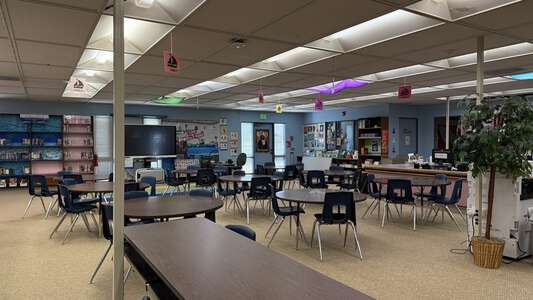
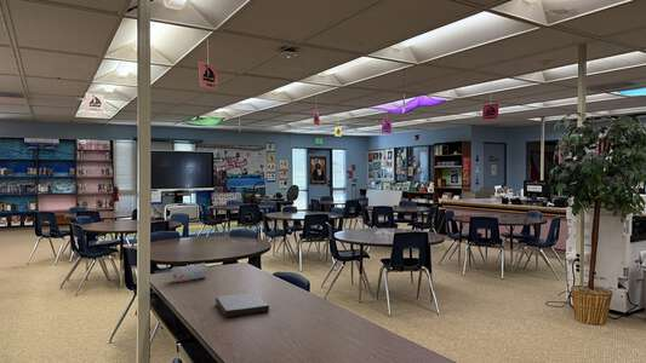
+ book (241, 304)
+ pencil case (189, 271)
